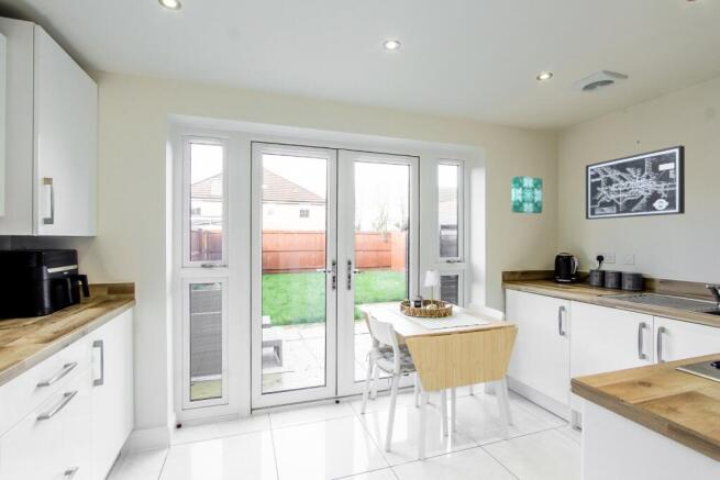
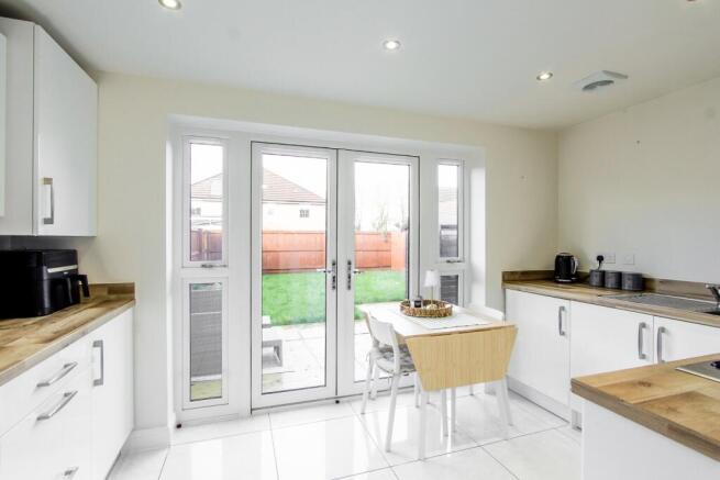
- wall art (629, 187)
- wall art (527, 194)
